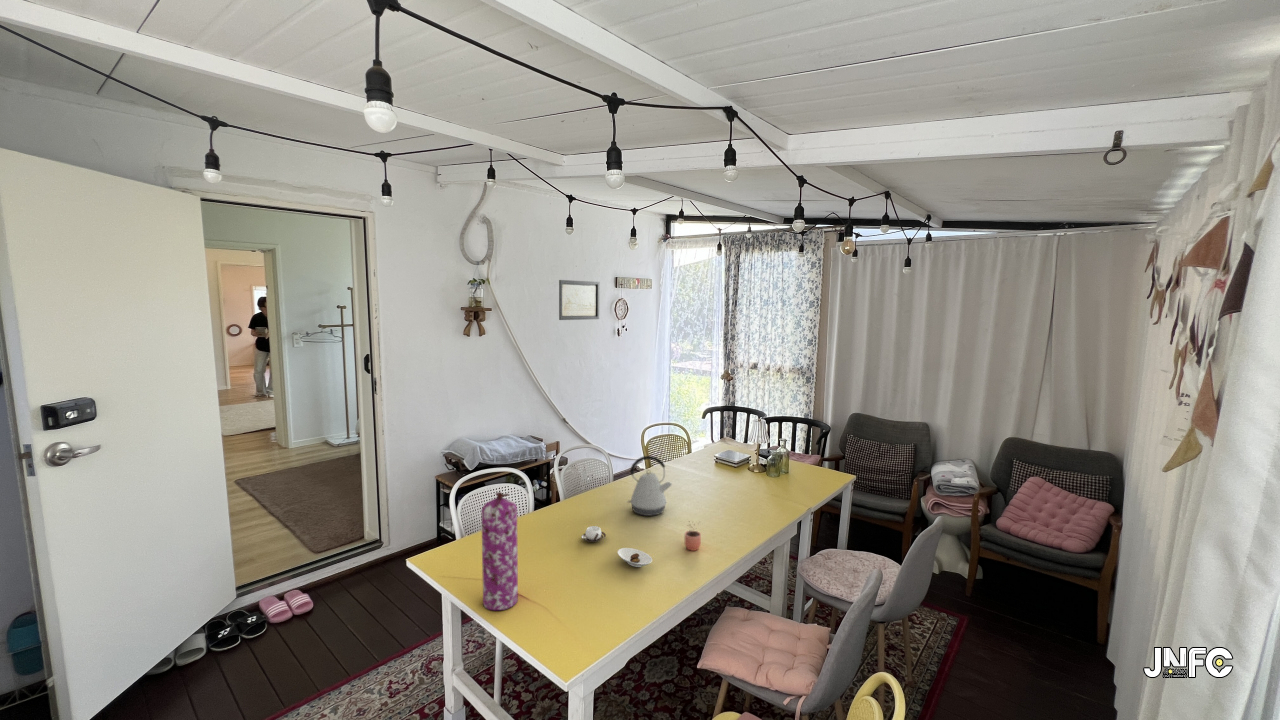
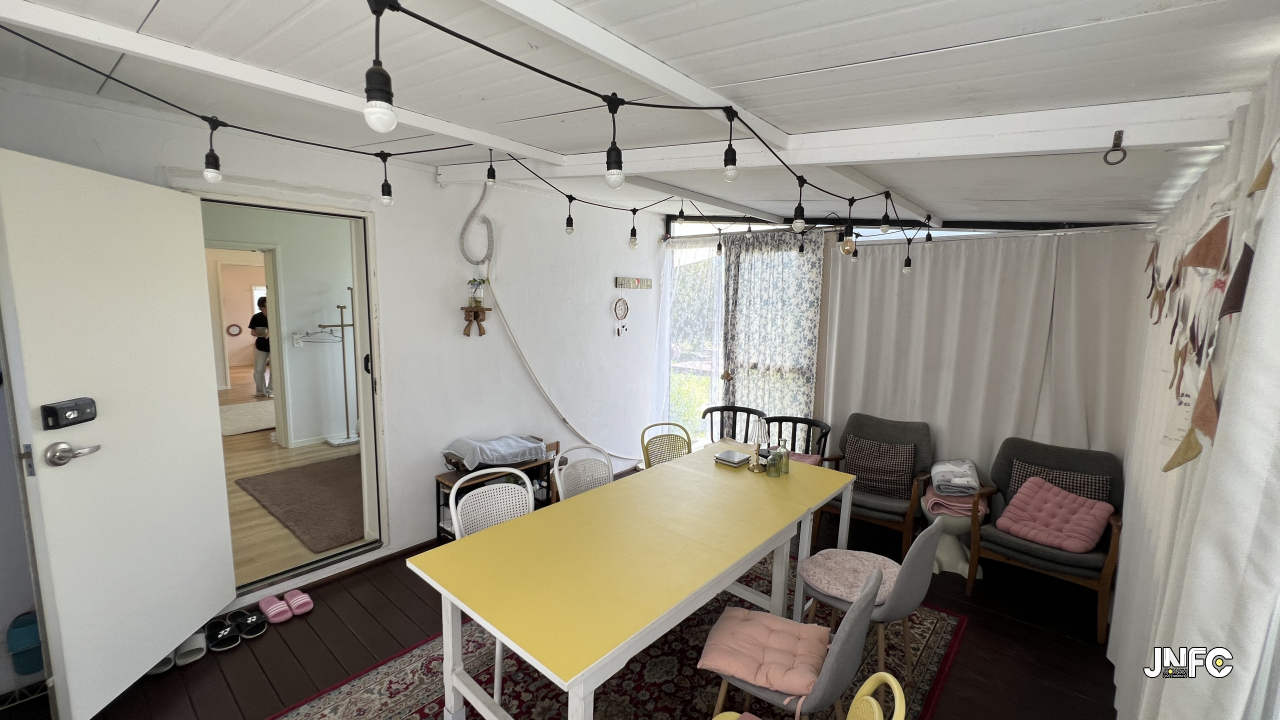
- cup (593, 534)
- saucer (634, 558)
- gas cylinder (499, 547)
- wall art (580, 300)
- cocoa (693, 533)
- kettle (649, 483)
